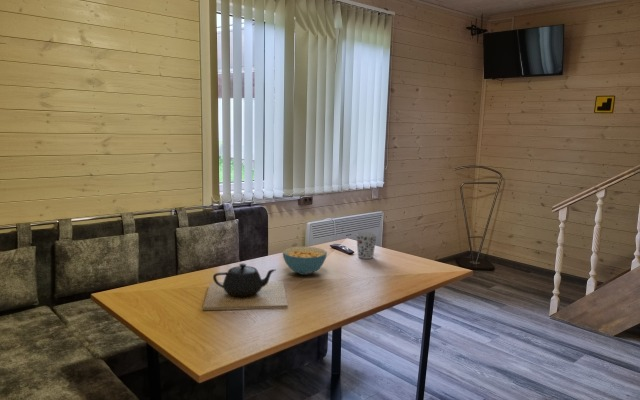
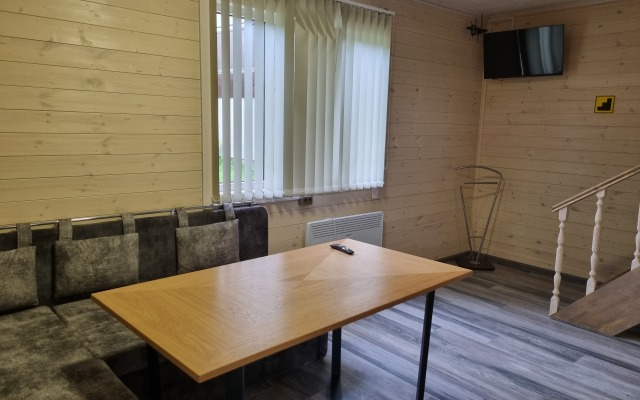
- cup (365, 245)
- teapot (246, 279)
- cereal bowl (304, 262)
